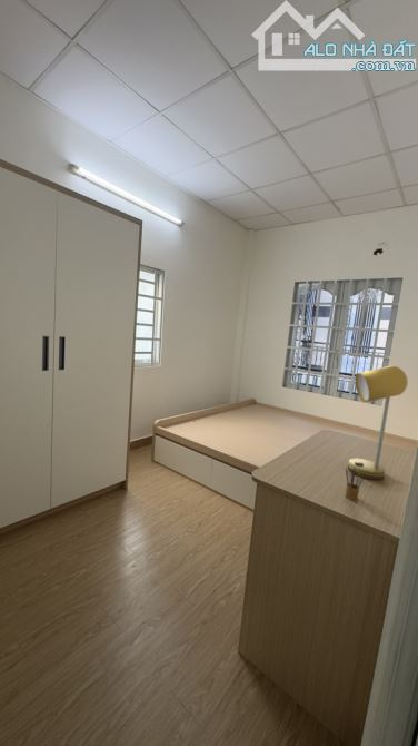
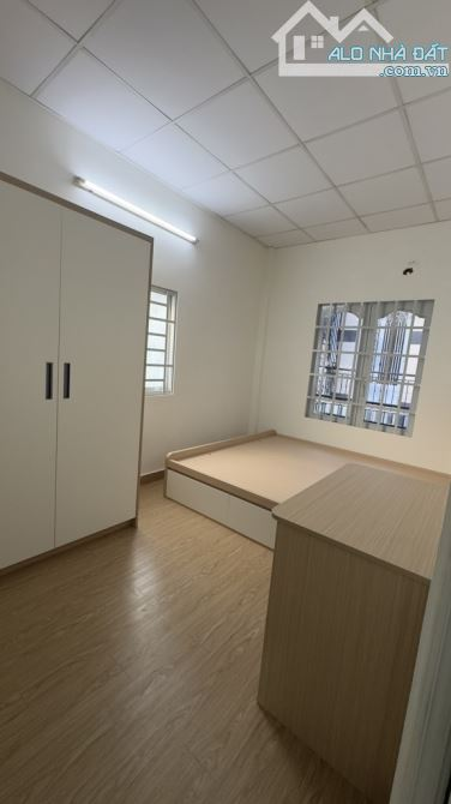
- desk lamp (381, 420)
- pencil box (352, 482)
